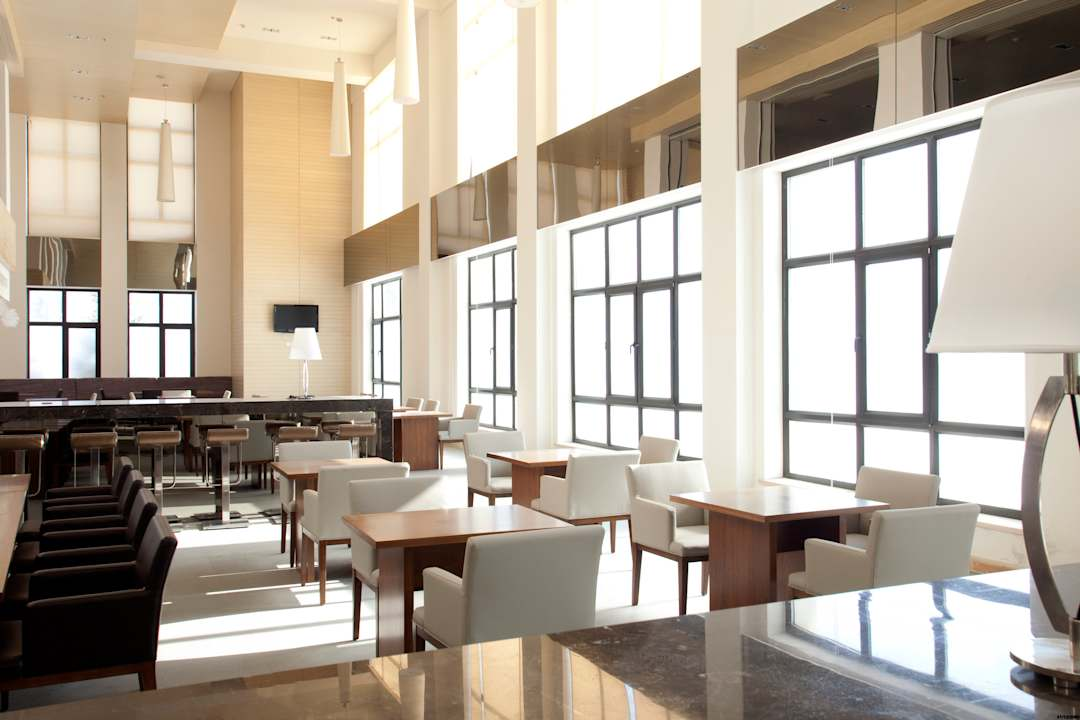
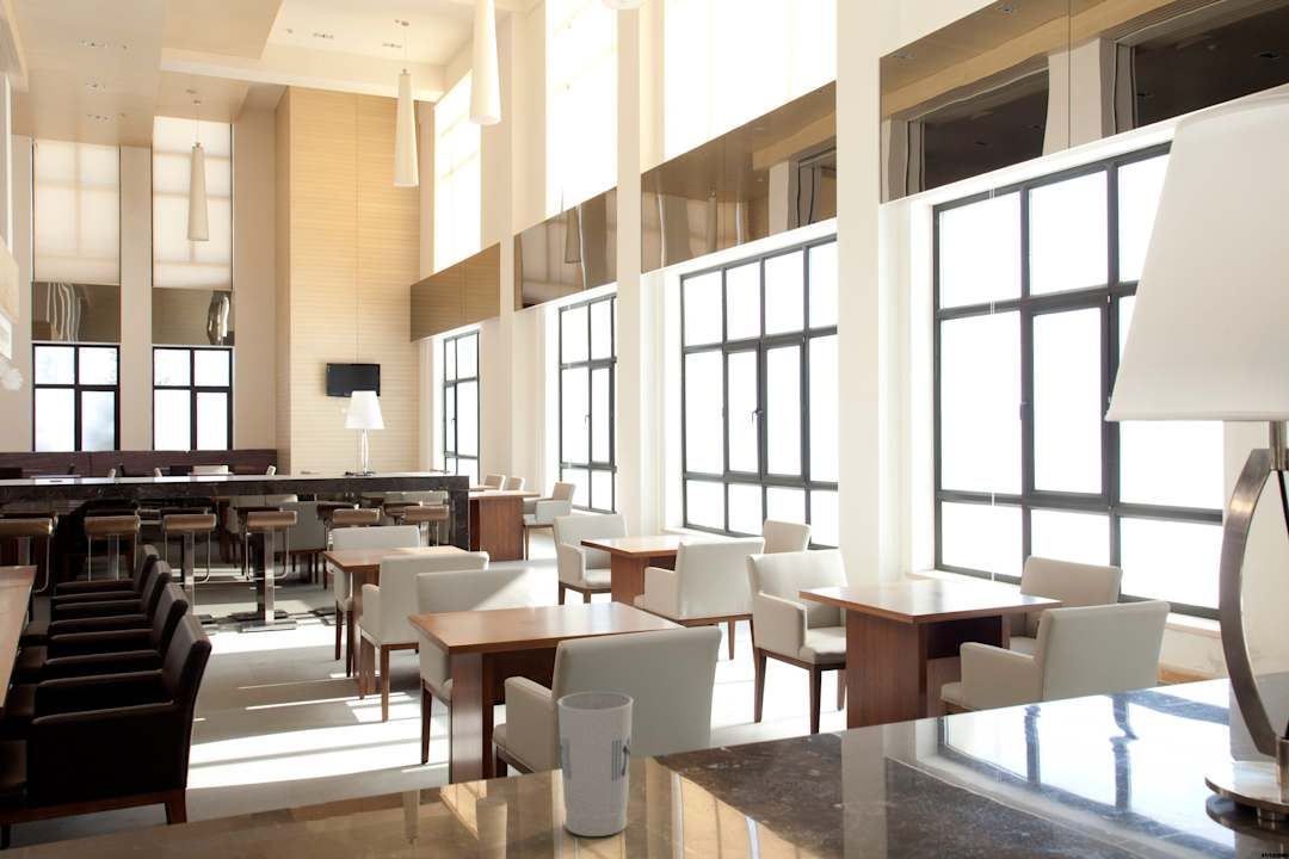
+ cup (596, 762)
